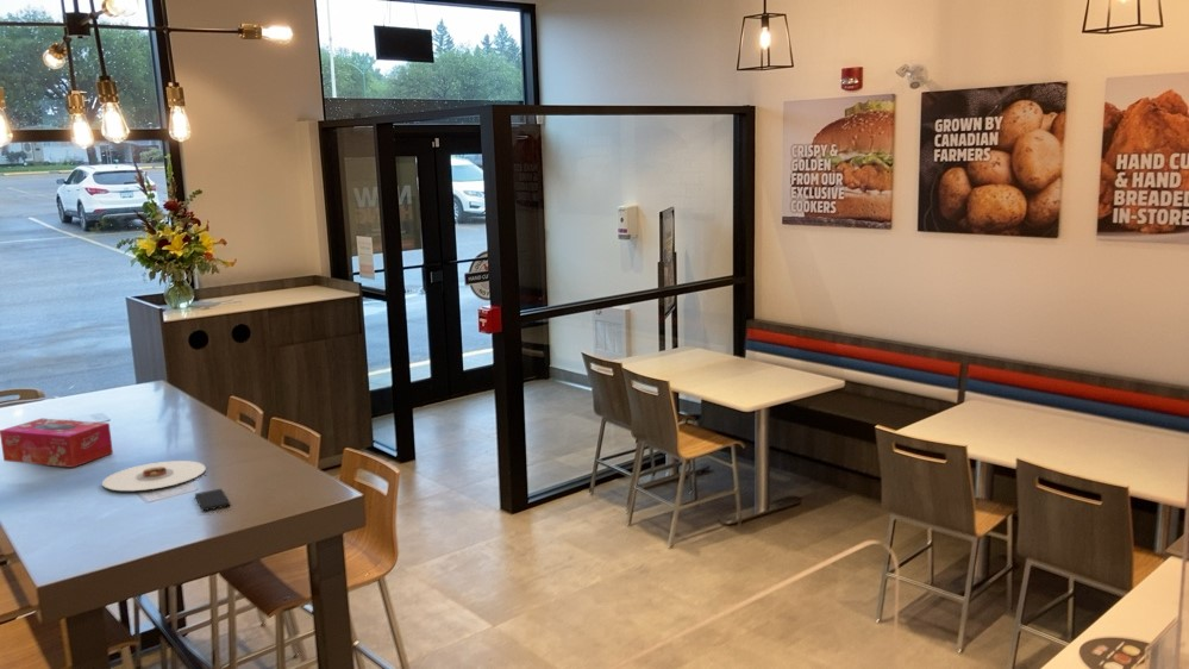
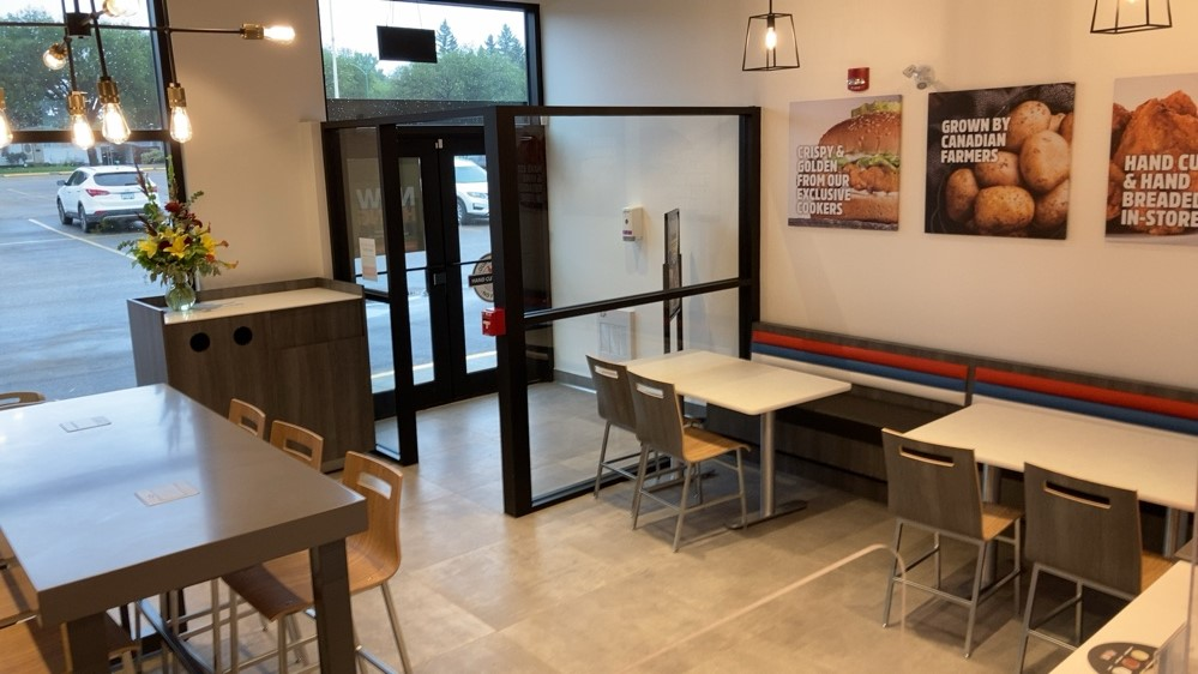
- smartphone (212, 499)
- tissue box (56, 442)
- plate (155, 471)
